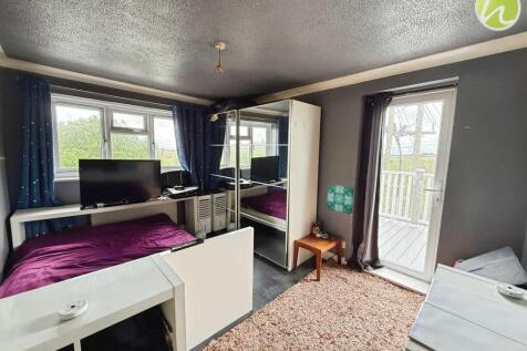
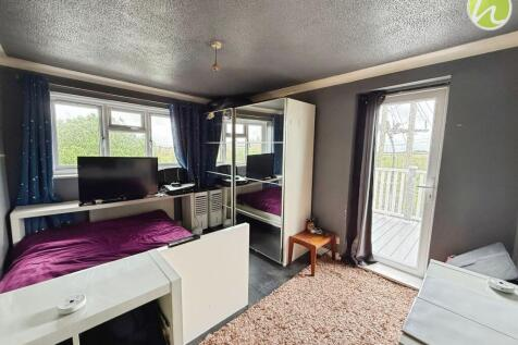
- wall art (340, 198)
